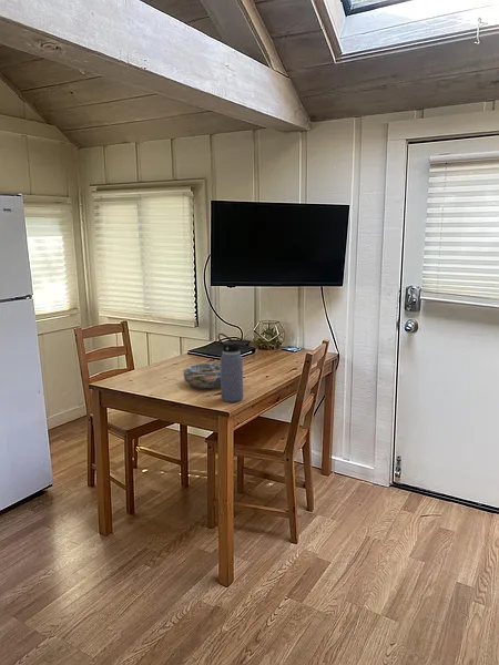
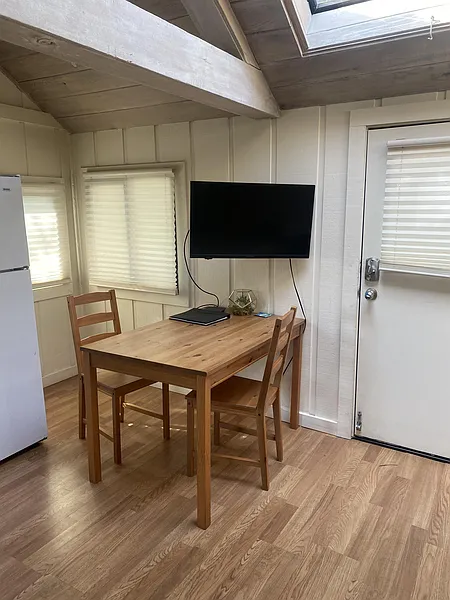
- decorative bowl (210, 375)
- water bottle (230, 367)
